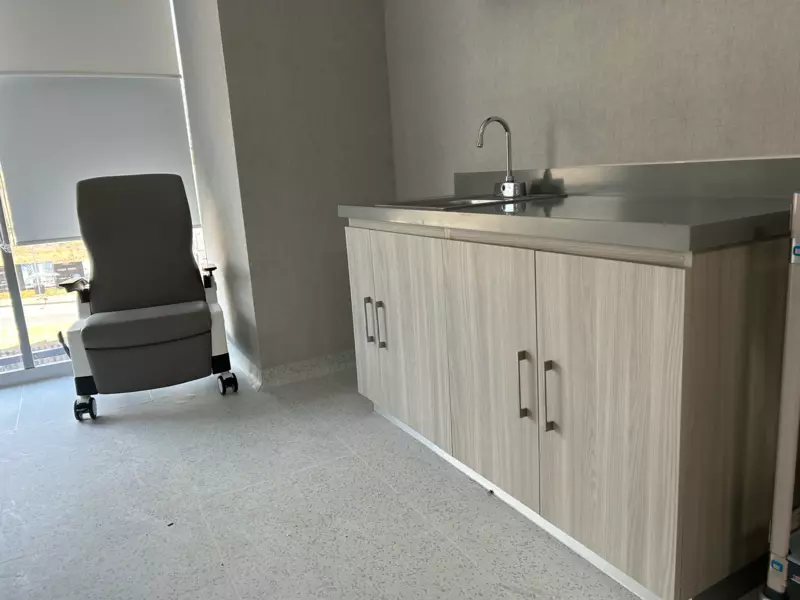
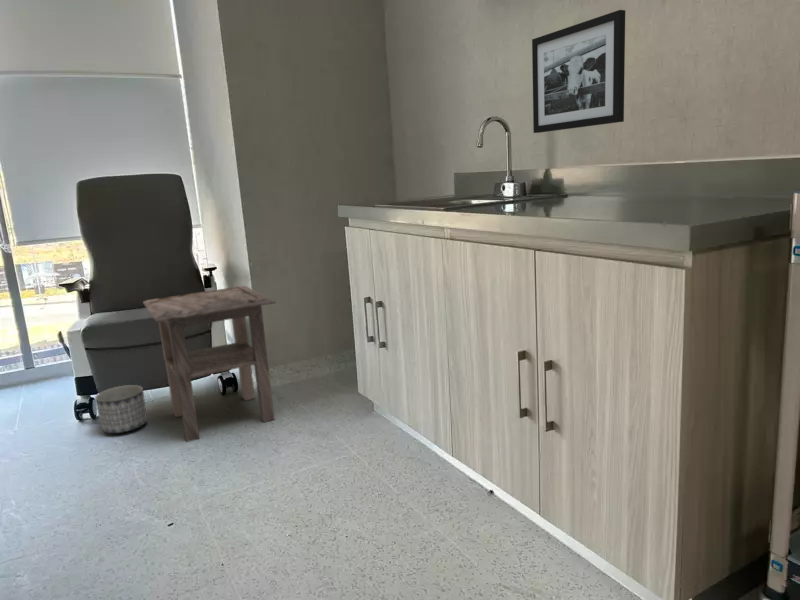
+ side table (214, 358)
+ picture frame (574, 77)
+ planter (122, 410)
